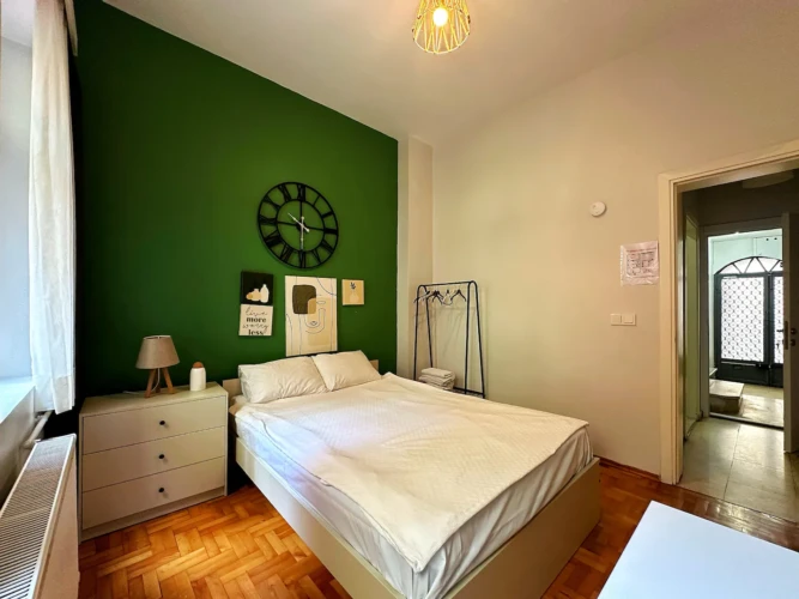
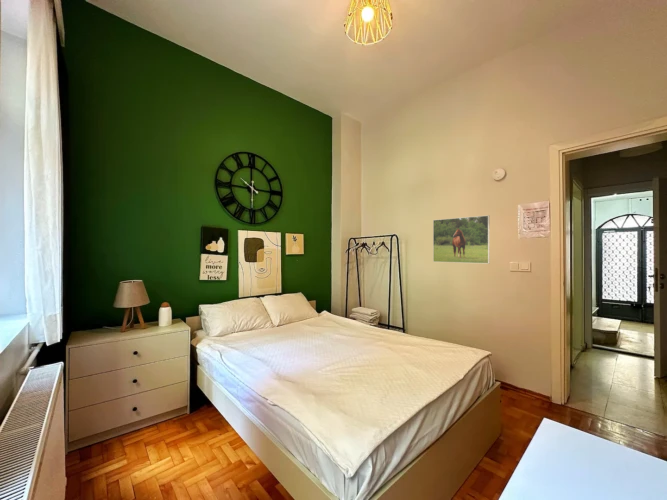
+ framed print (459, 240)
